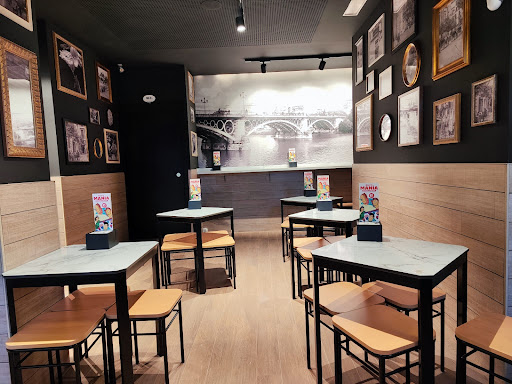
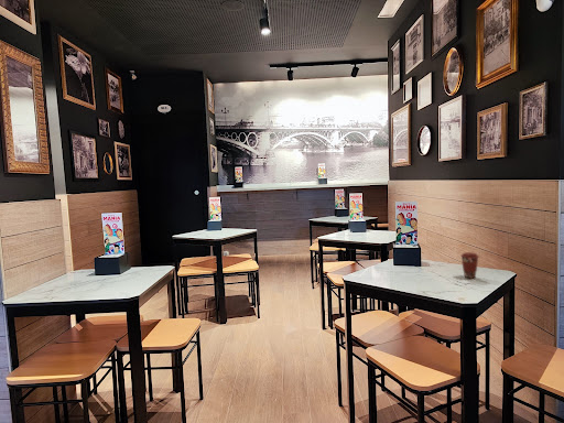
+ coffee cup (469, 264)
